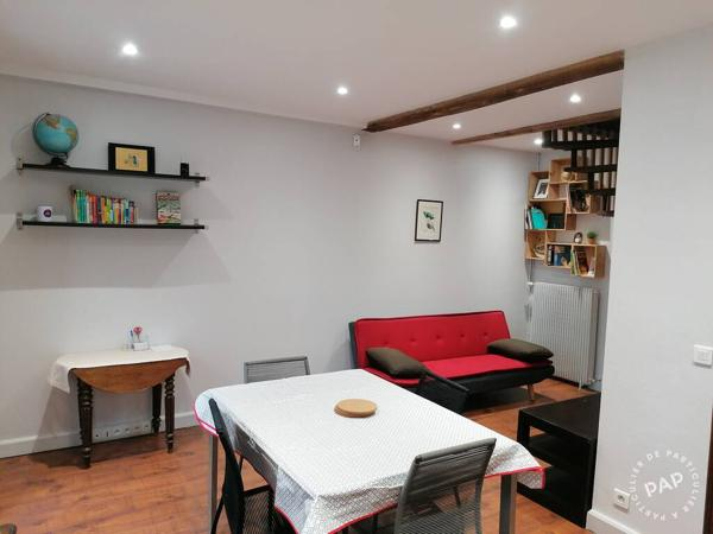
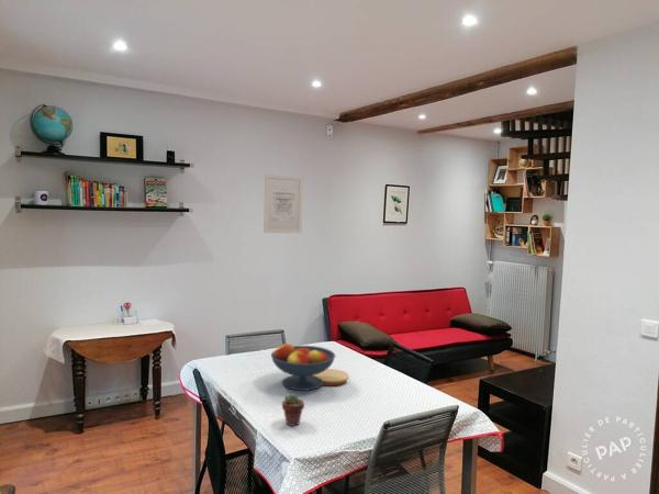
+ wall art (283, 204)
+ potted succulent (292, 407)
+ fruit bowl (302, 363)
